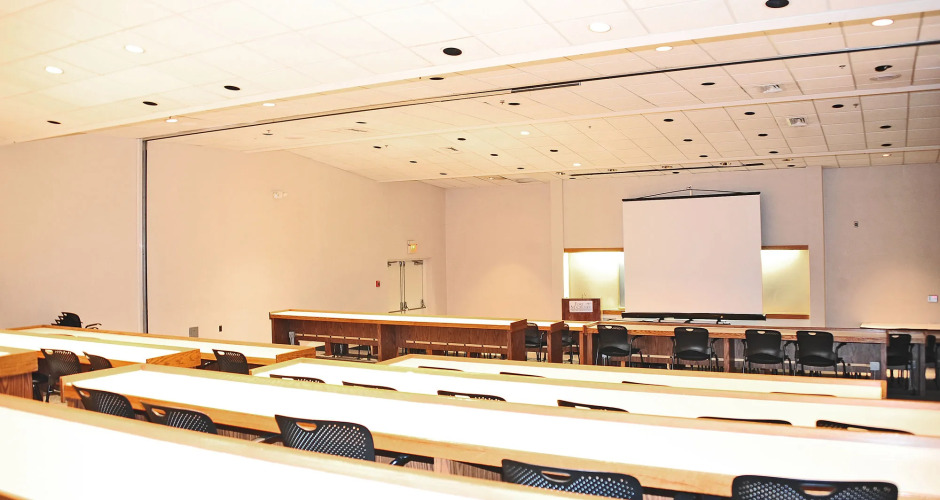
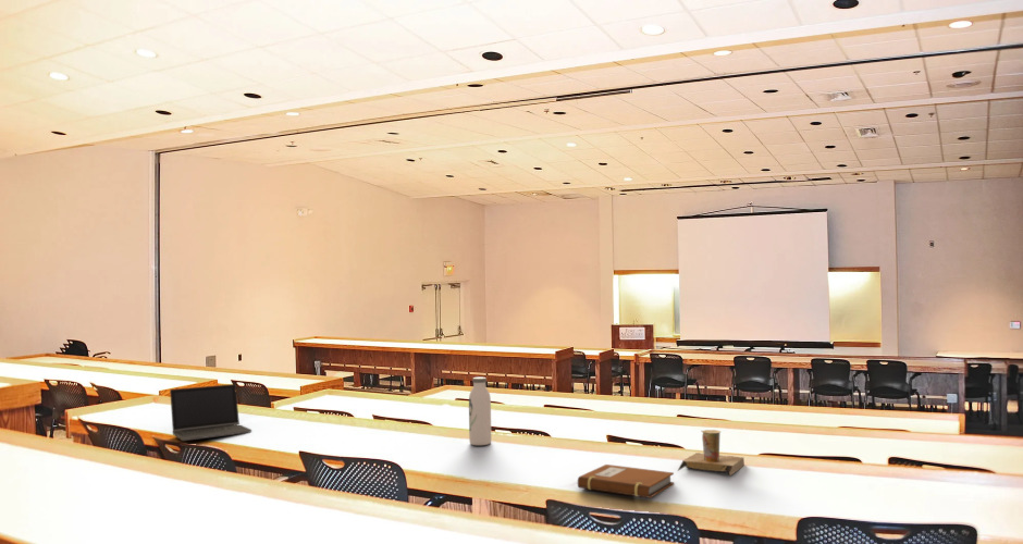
+ laptop computer (210, 410)
+ notebook (624, 480)
+ water bottle (479, 410)
+ cup (711, 449)
